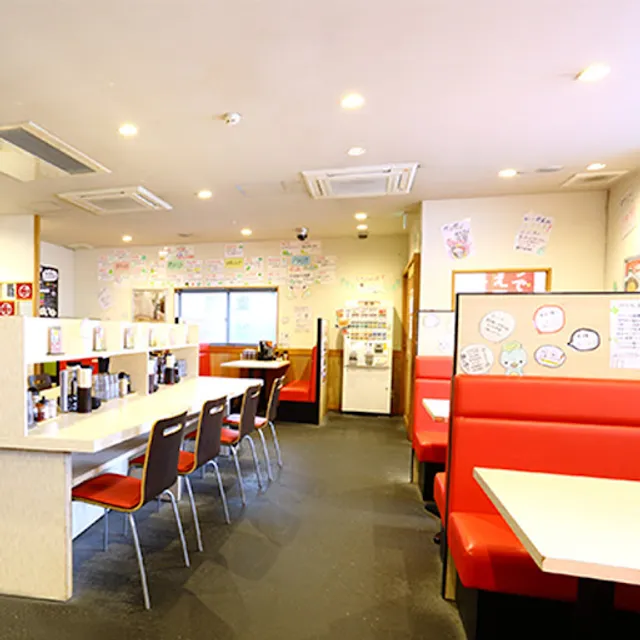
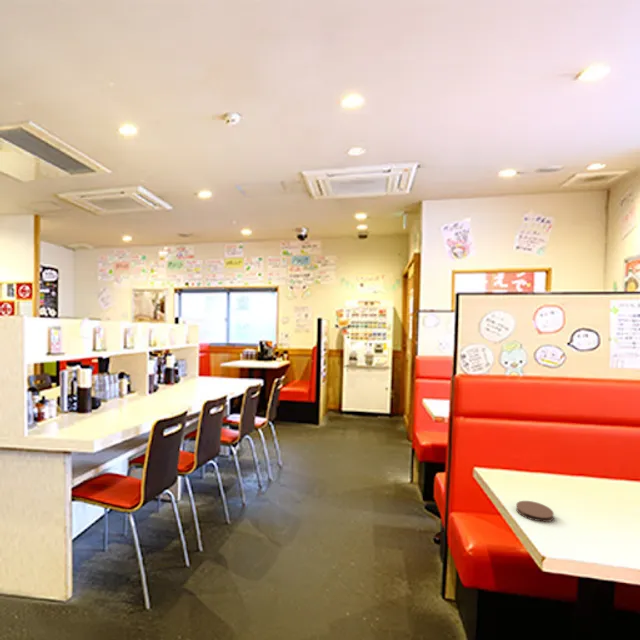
+ coaster (534, 511)
